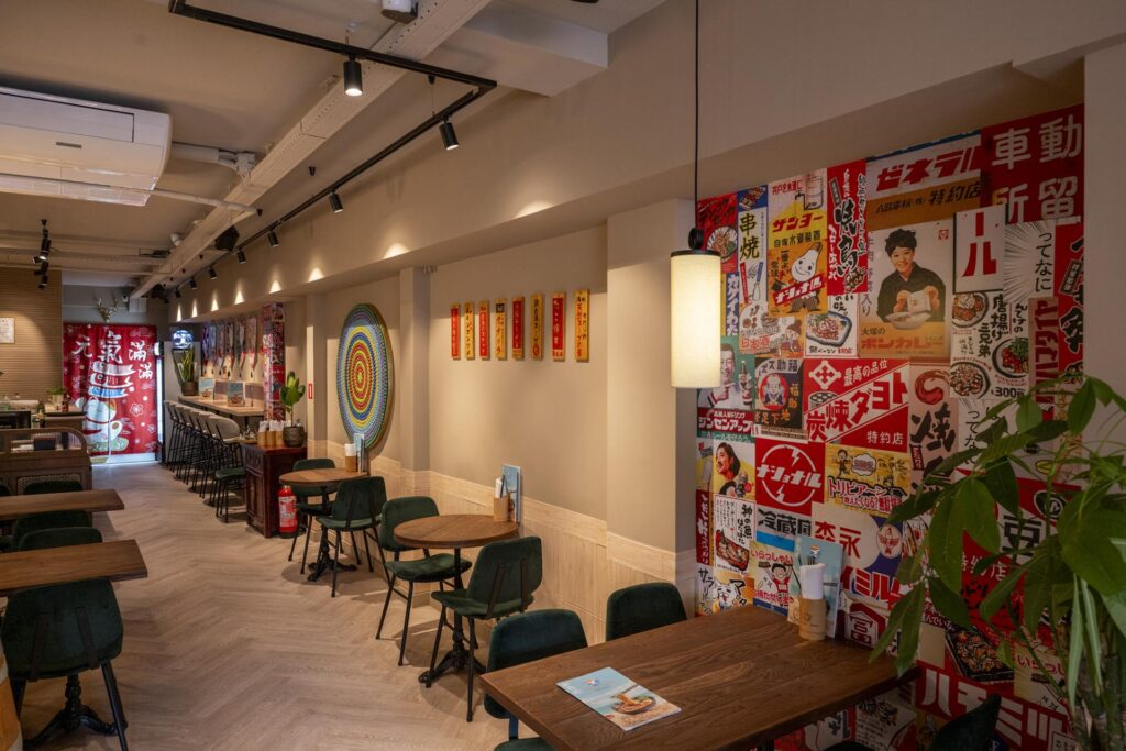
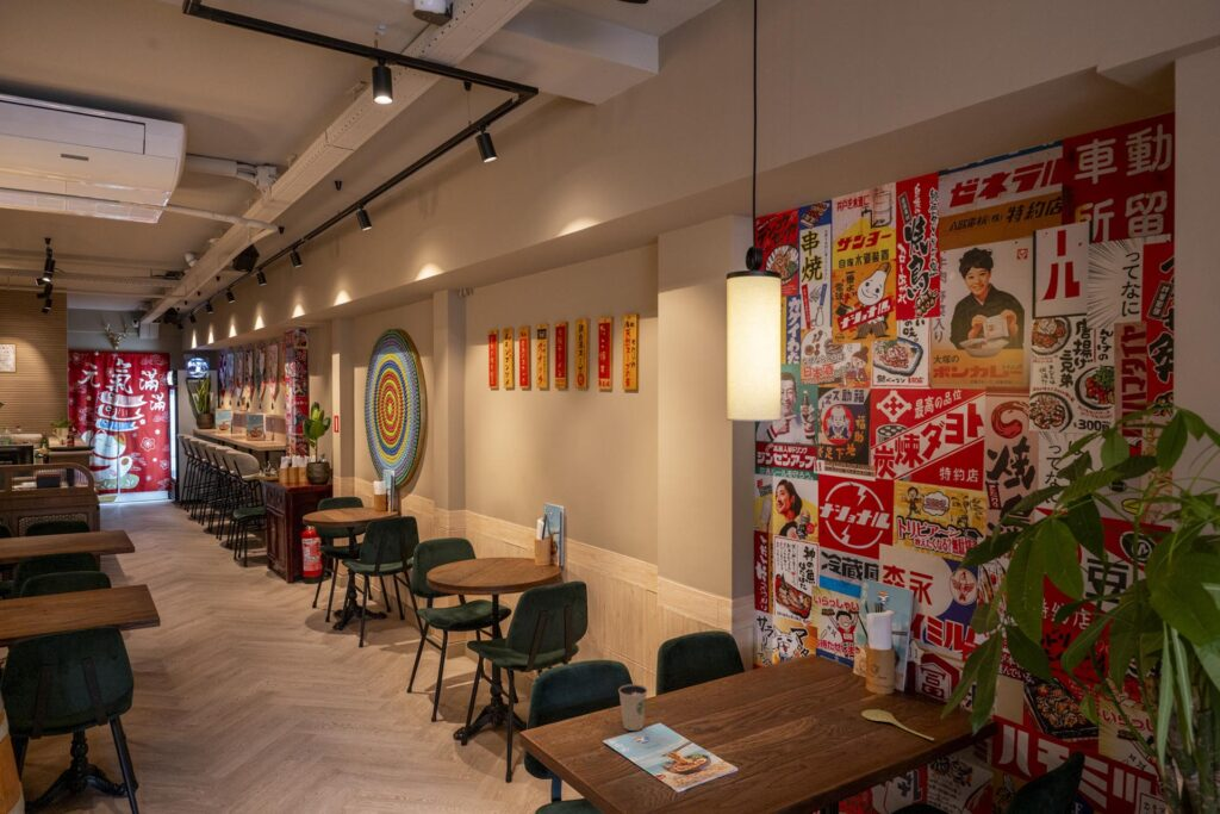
+ dixie cup (633, 708)
+ spoon (897, 723)
